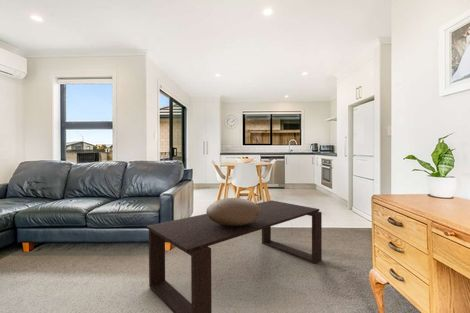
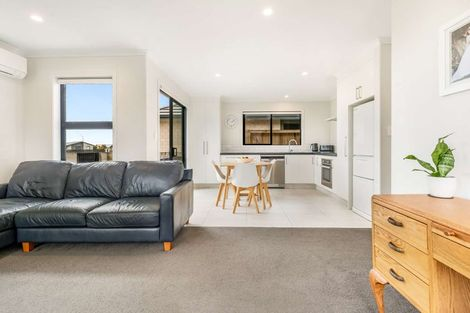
- decorative bowl (233, 210)
- coffee table (241, 235)
